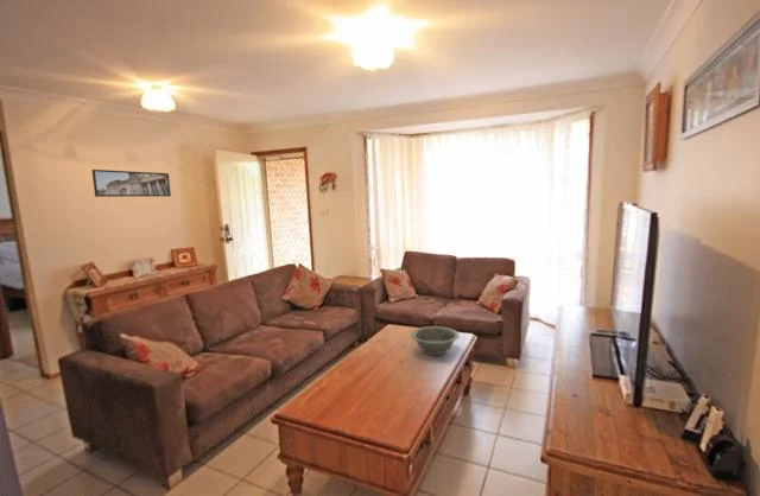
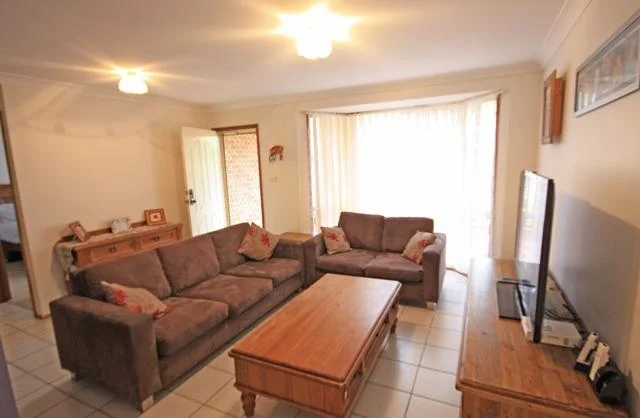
- decorative bowl (435, 342)
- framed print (134, 184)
